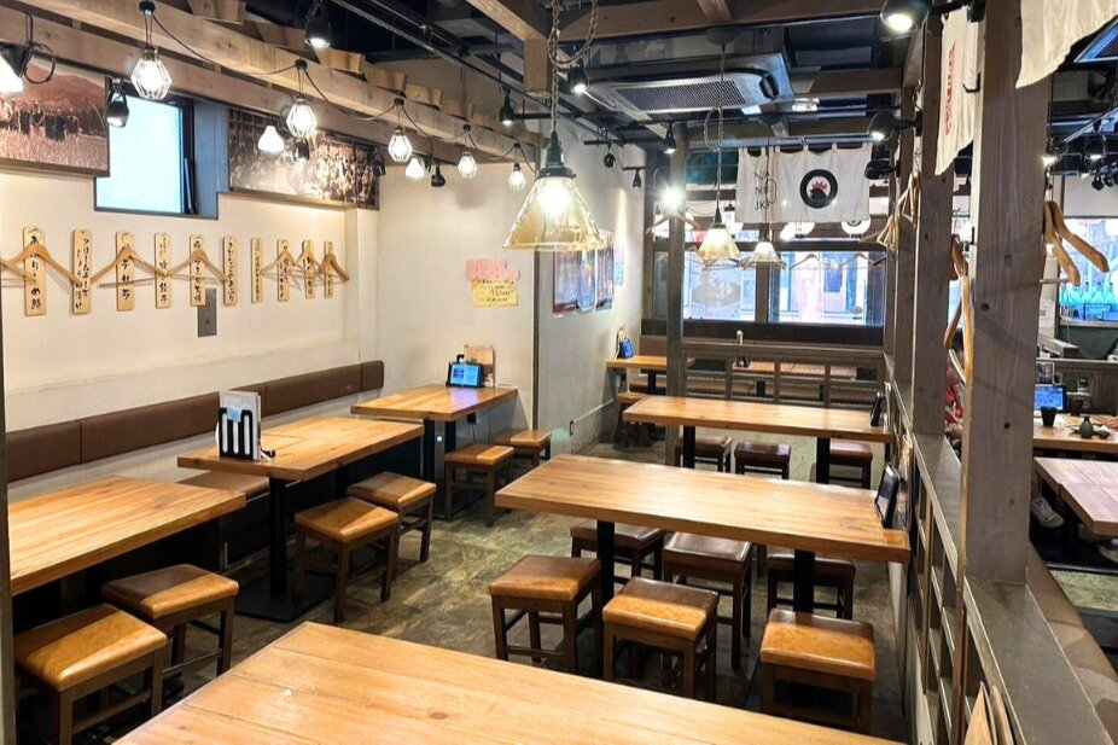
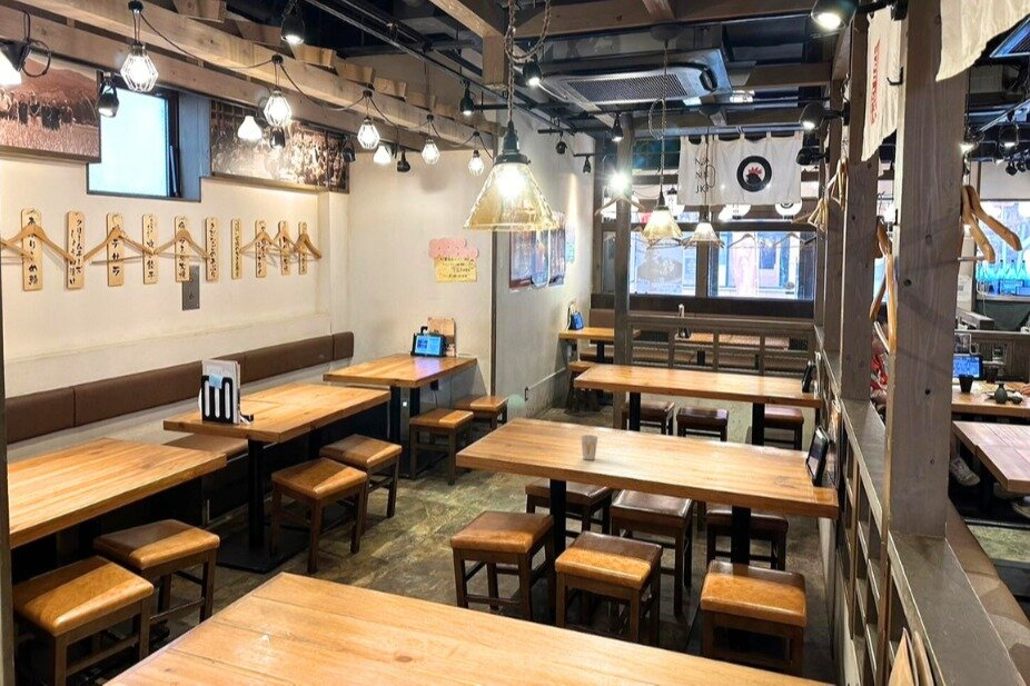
+ cup (588, 447)
